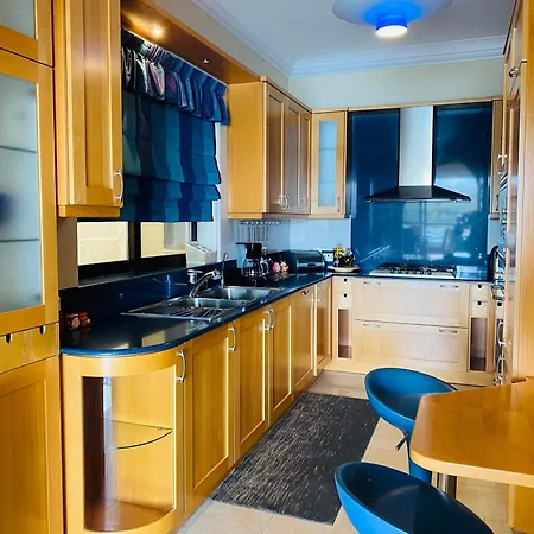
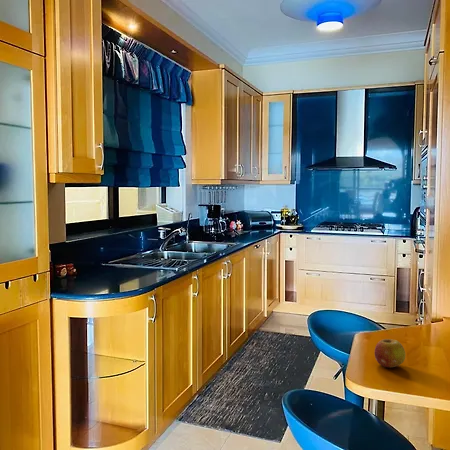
+ fruit (389, 352)
